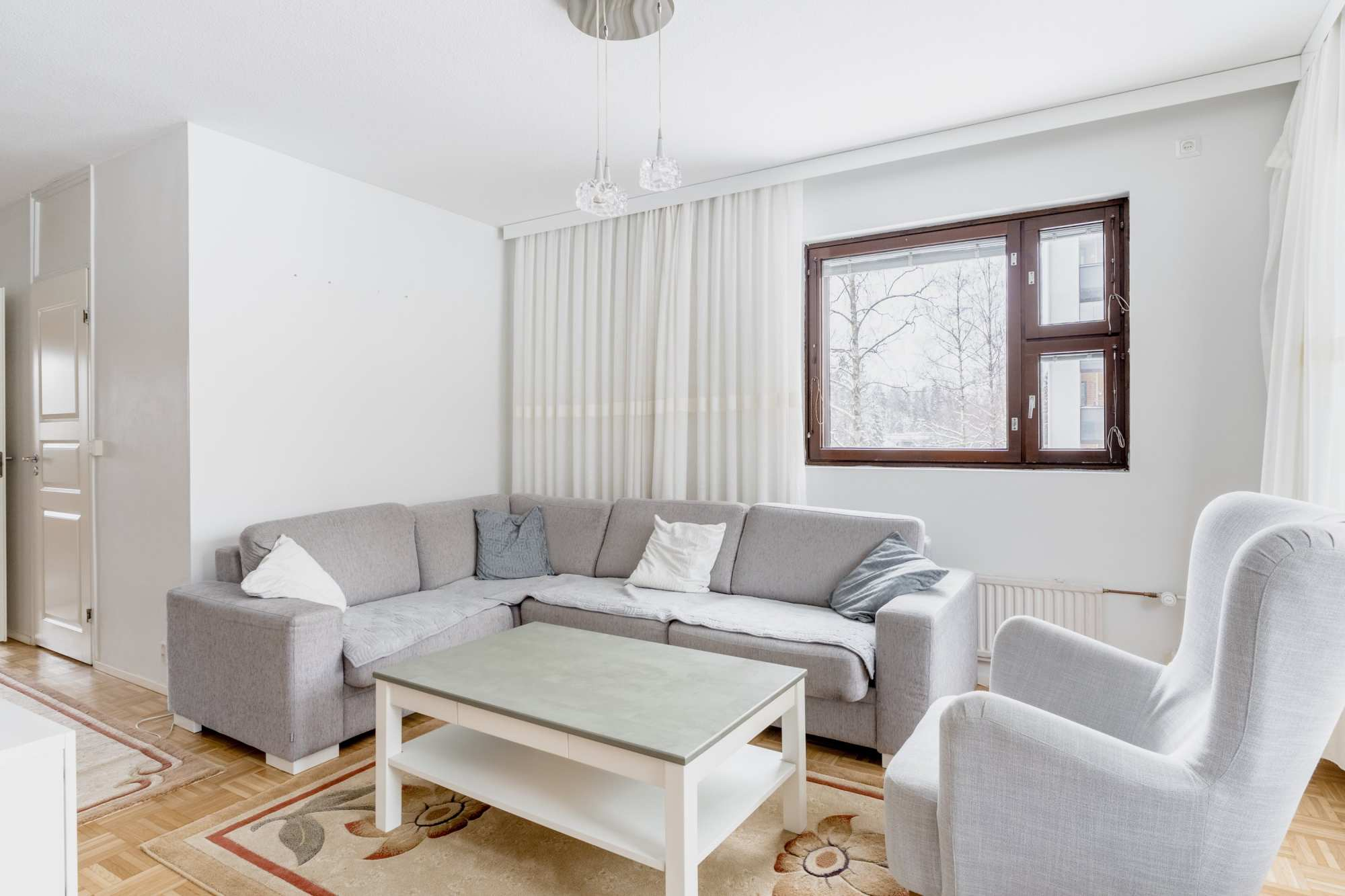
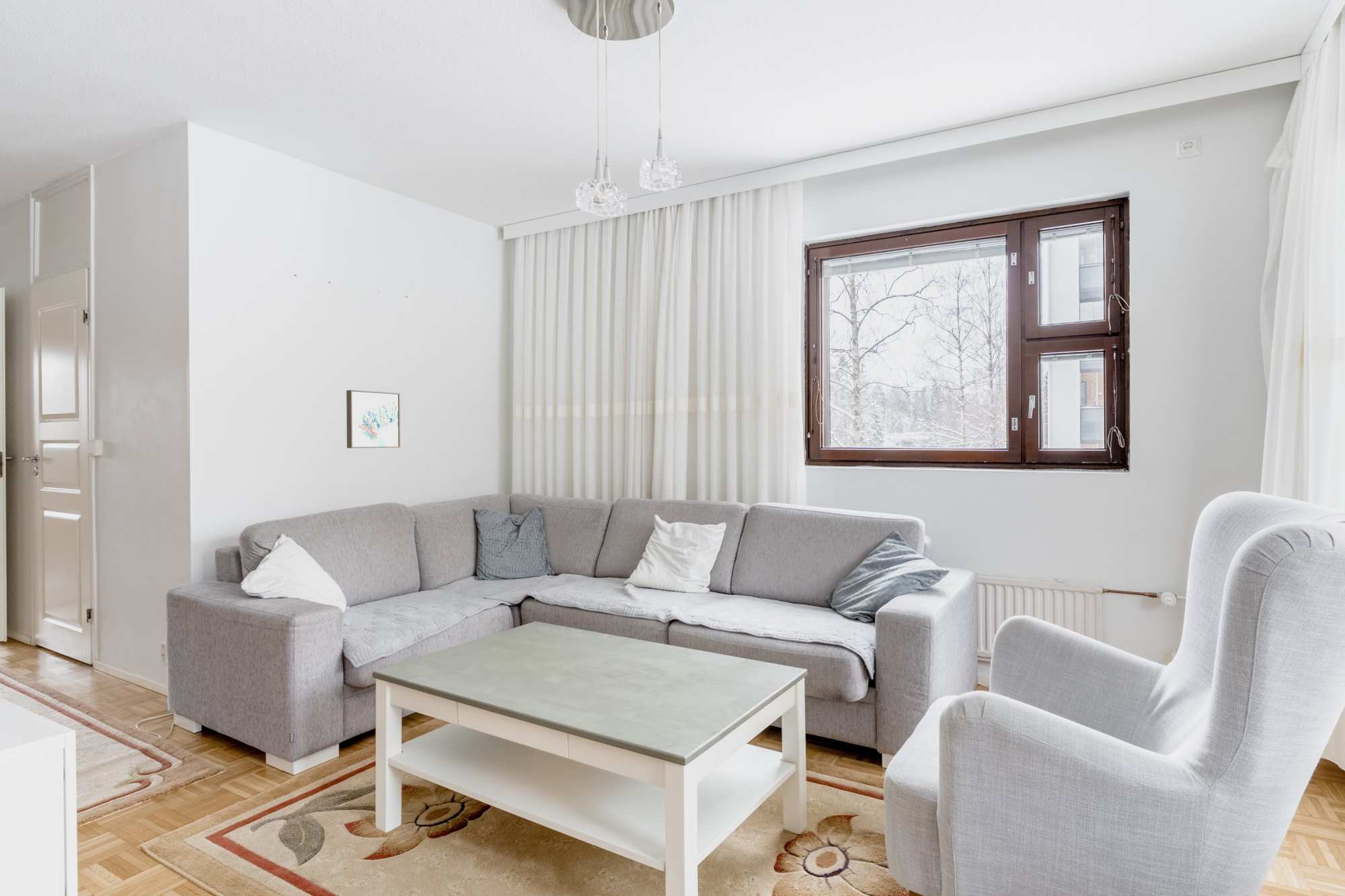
+ wall art (374, 419)
